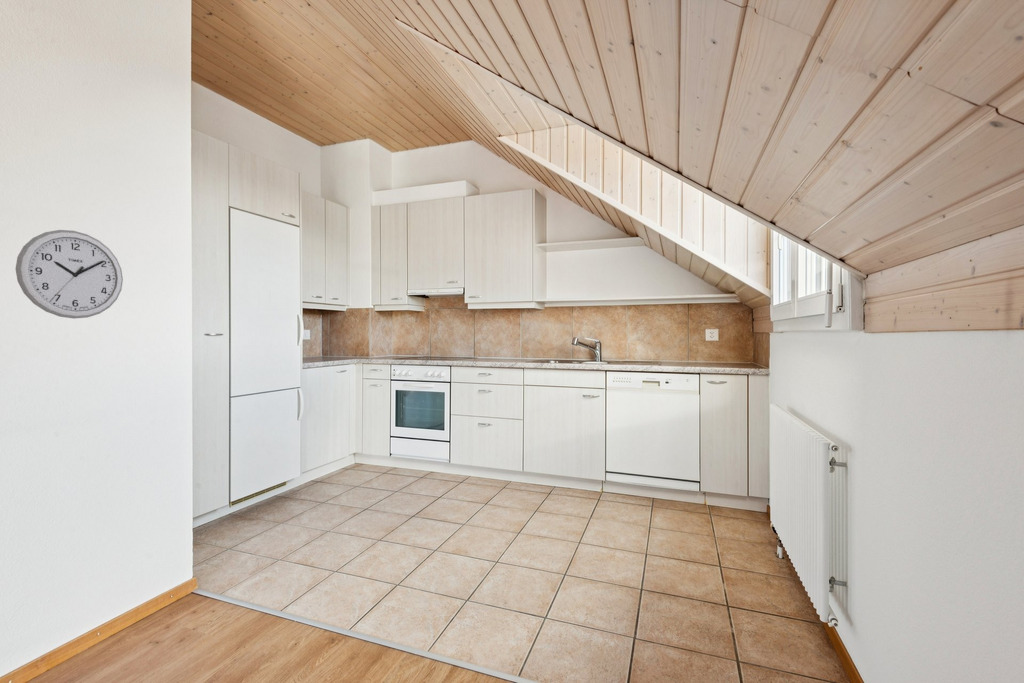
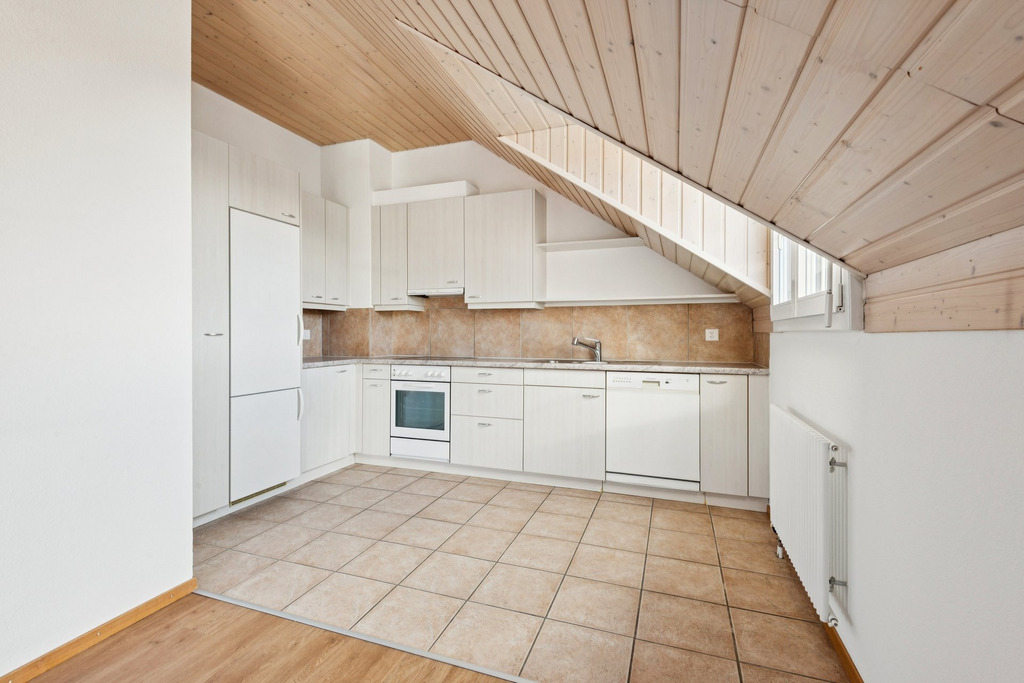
- wall clock (74, 274)
